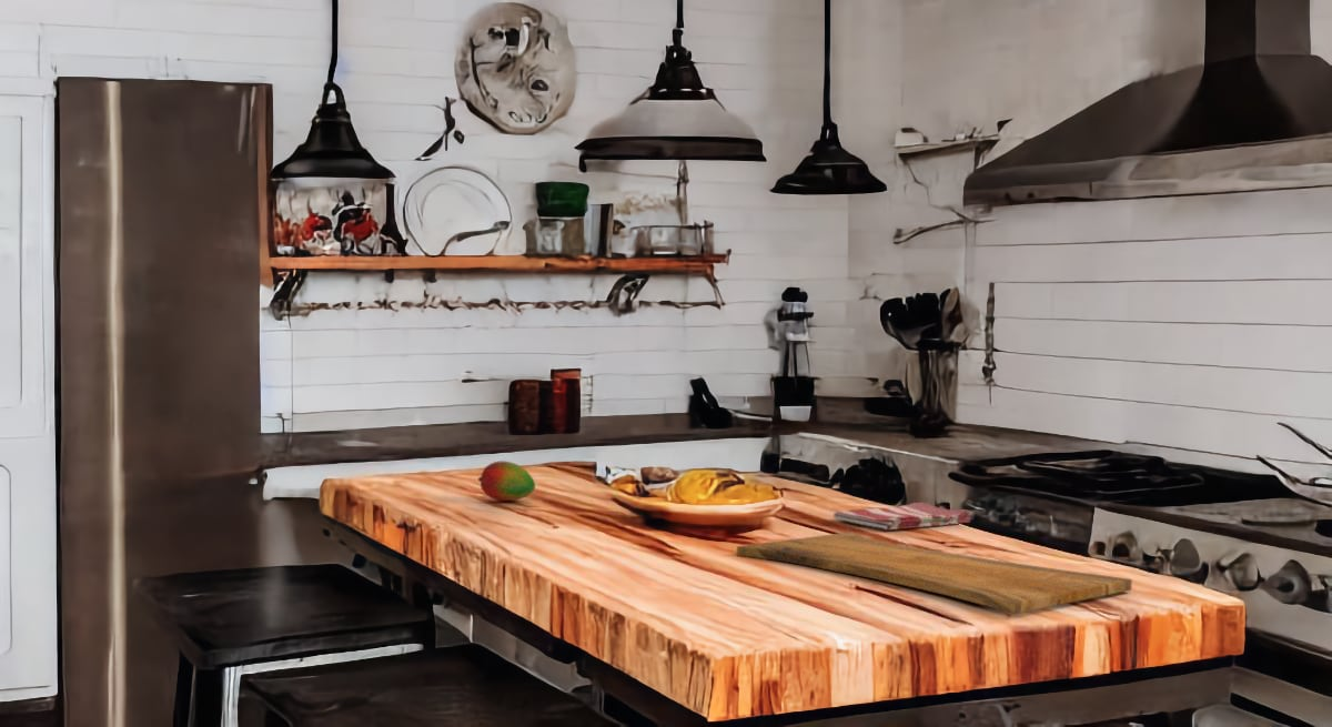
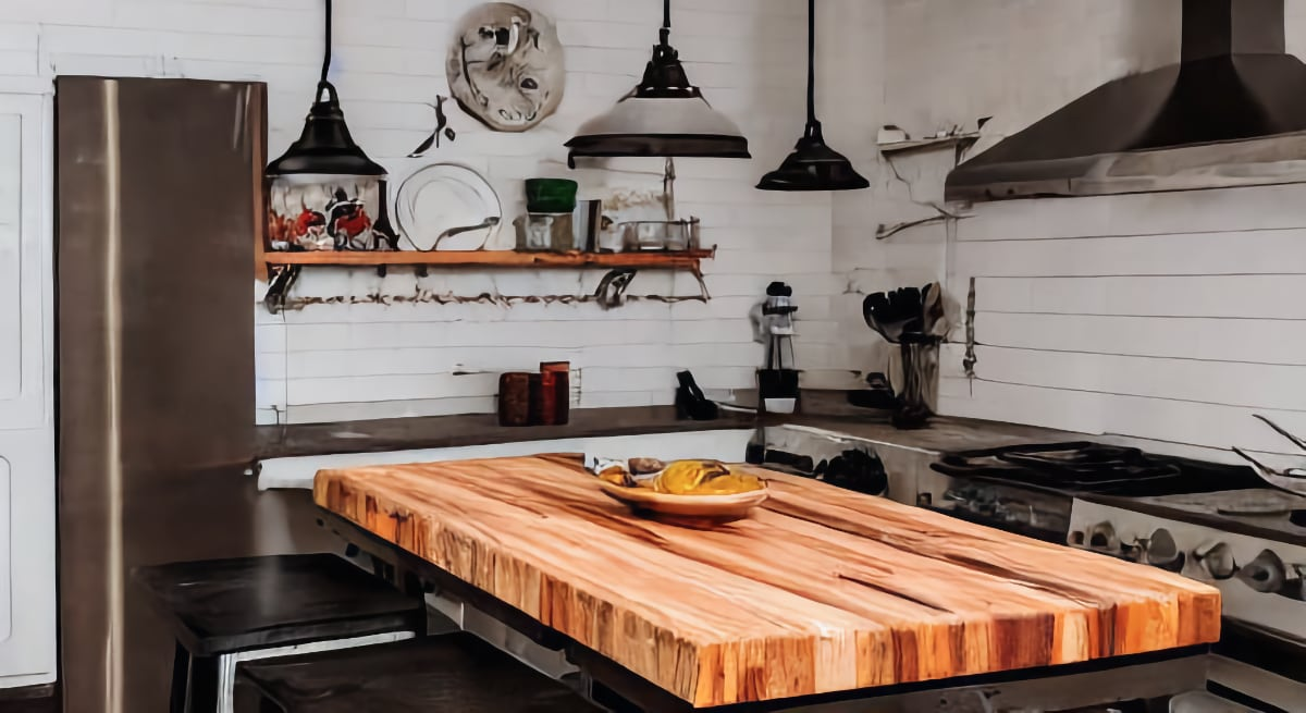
- dish towel (901, 514)
- cutting board (921, 566)
- fruit (506, 481)
